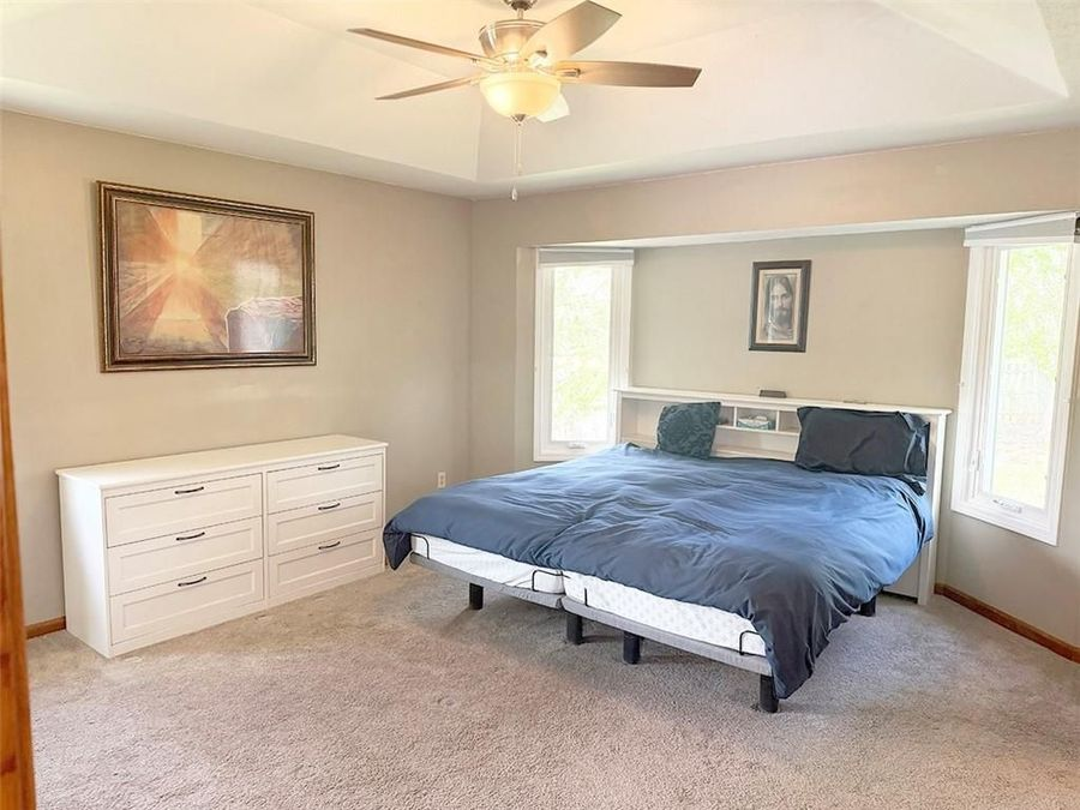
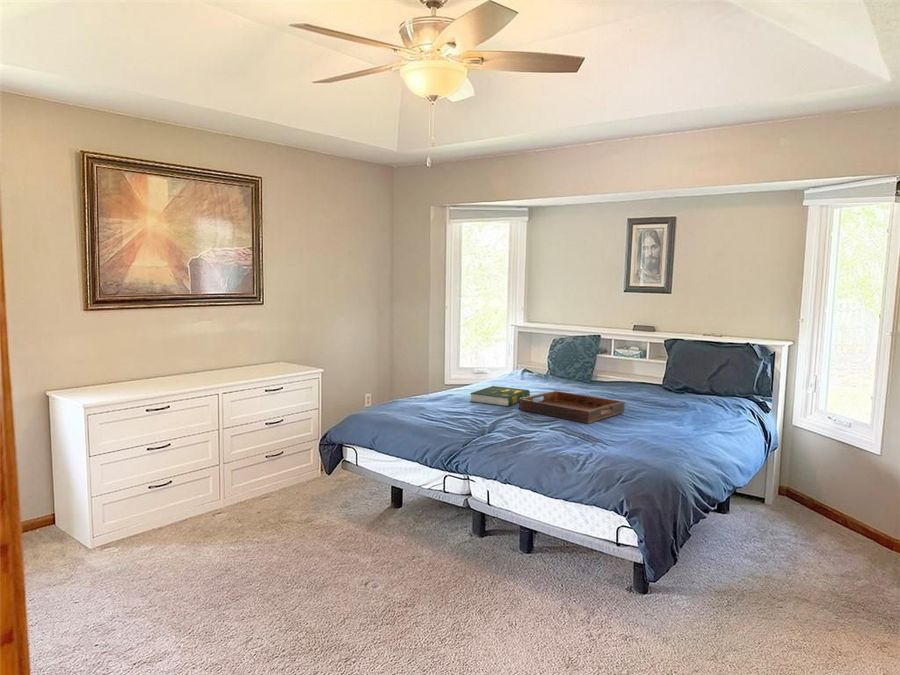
+ serving tray (570, 405)
+ book (500, 395)
